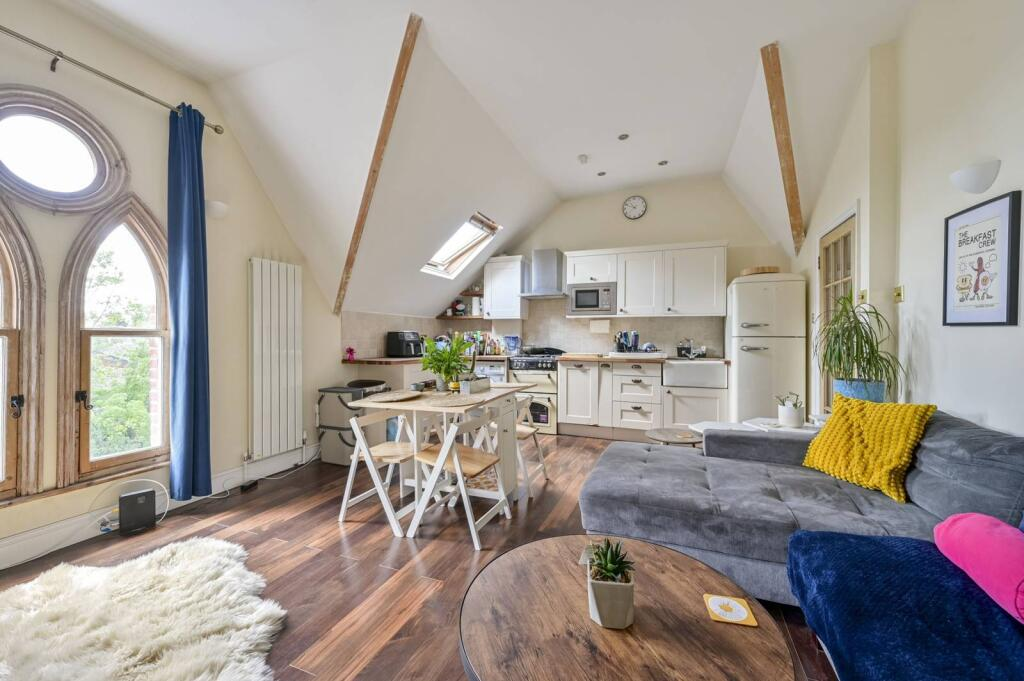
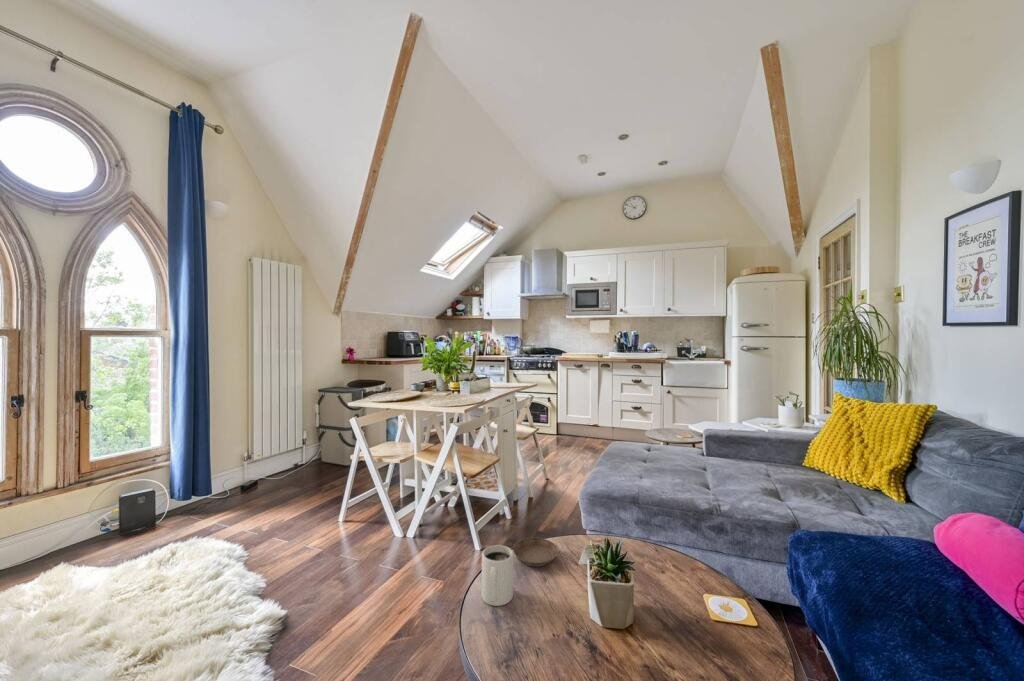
+ mug (496, 577)
+ saucer (535, 553)
